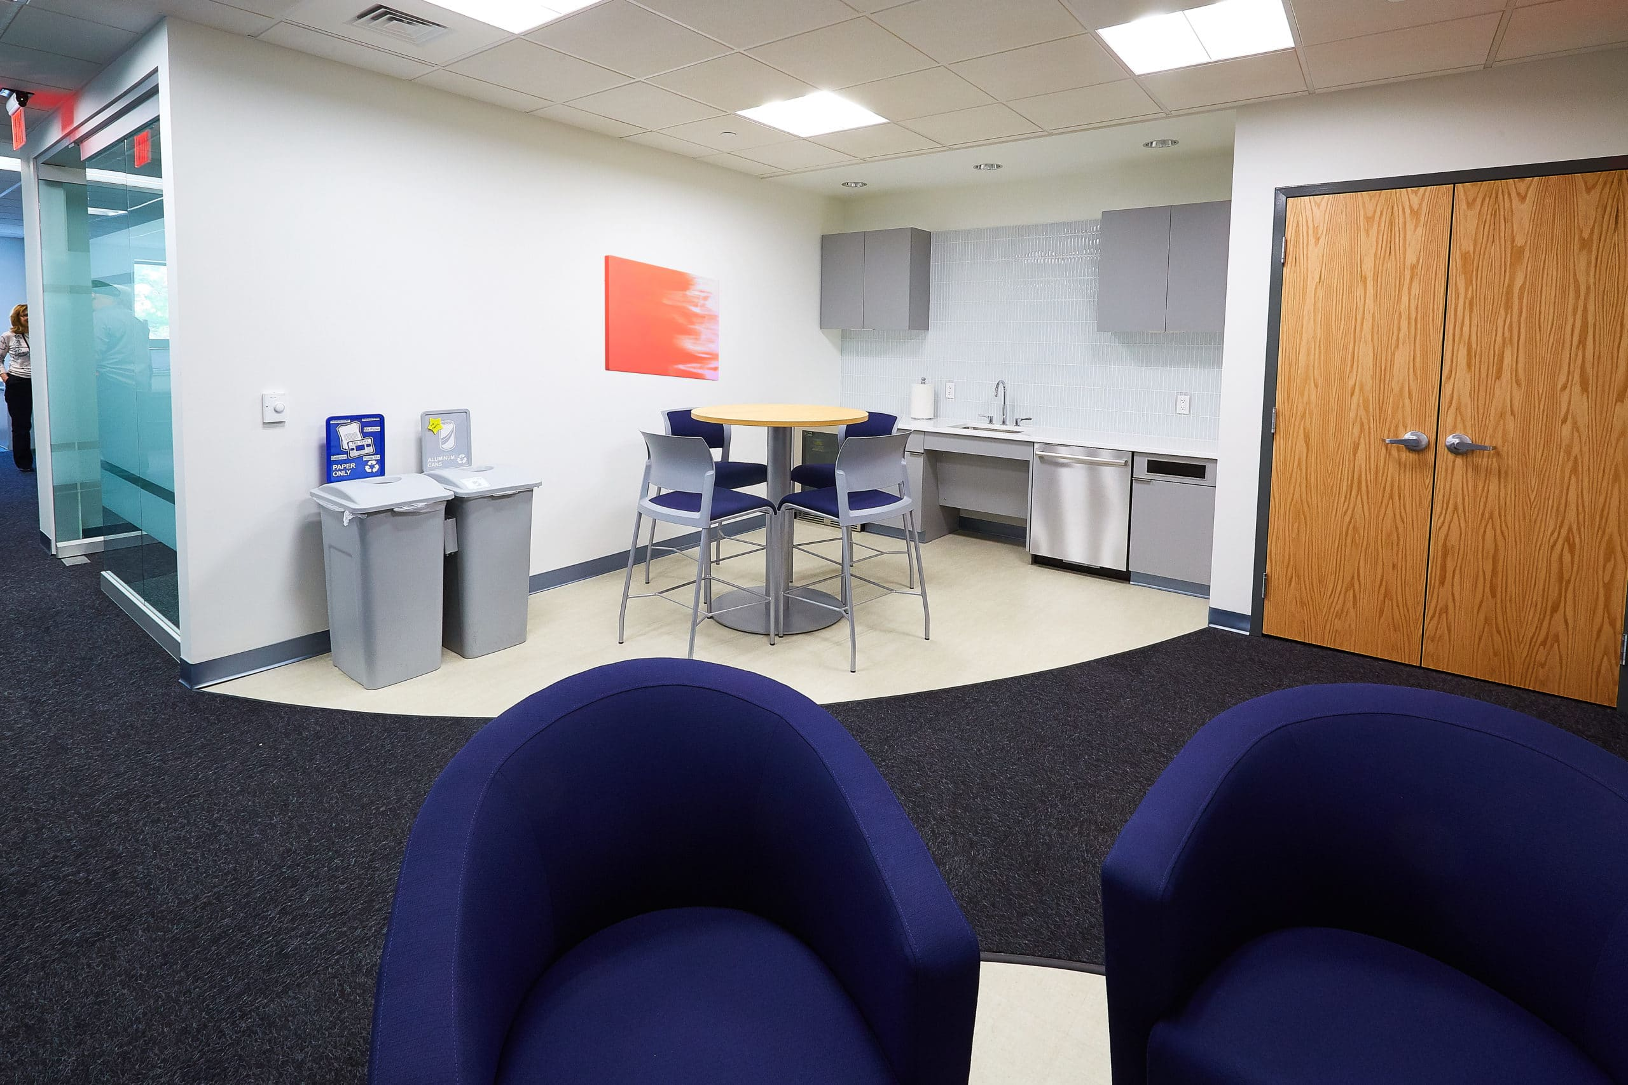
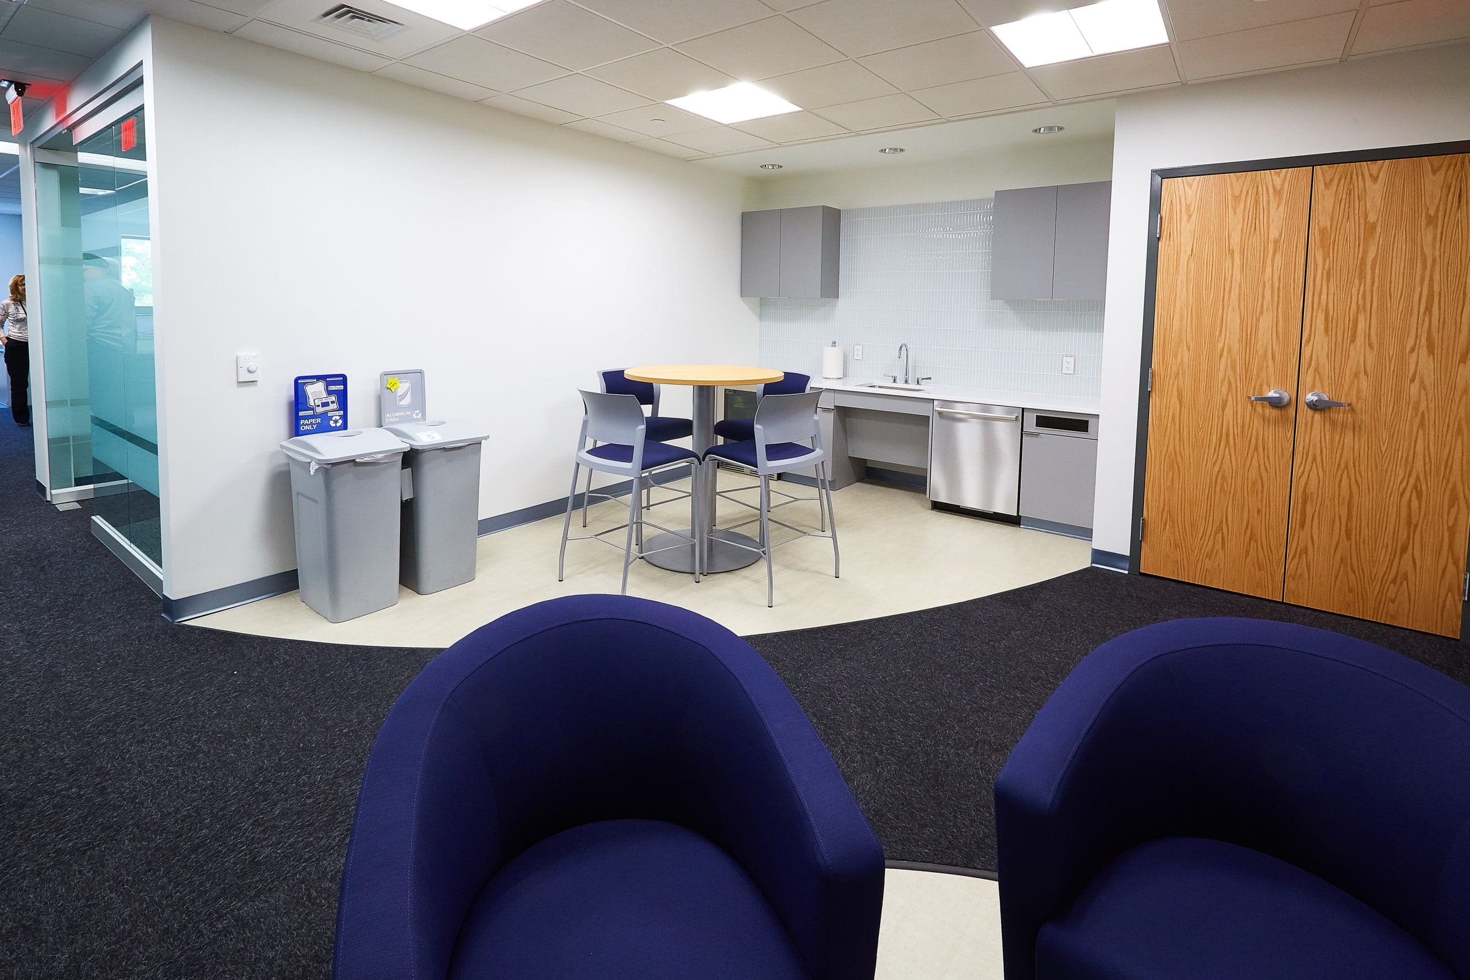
- wall art (665, 322)
